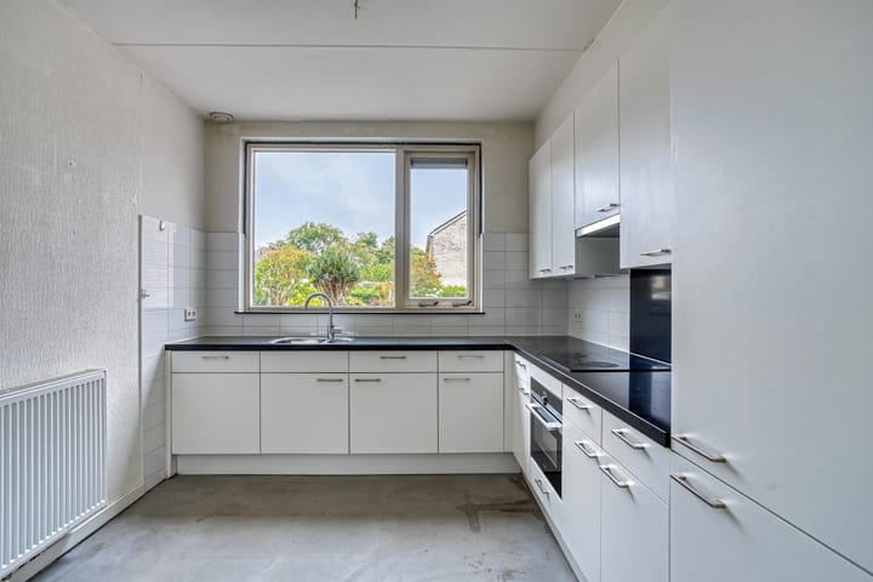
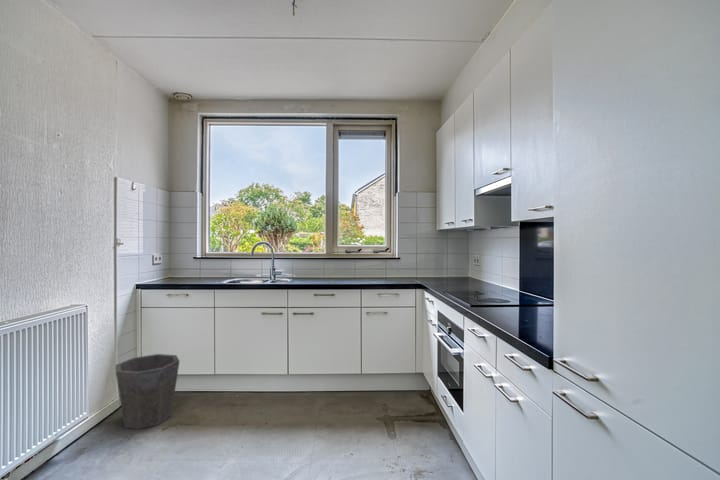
+ waste bin (148, 390)
